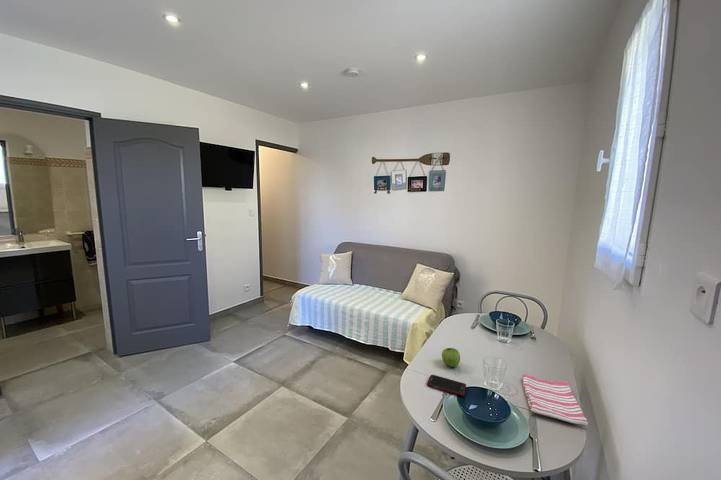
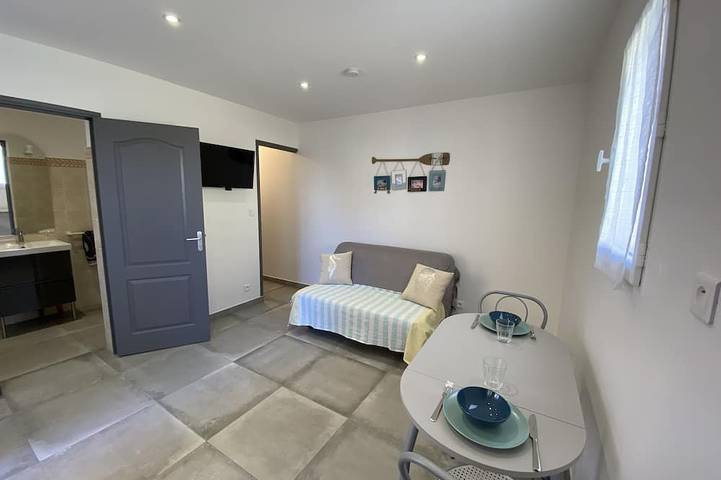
- fruit (450, 356)
- cell phone (446, 384)
- dish towel (550, 396)
